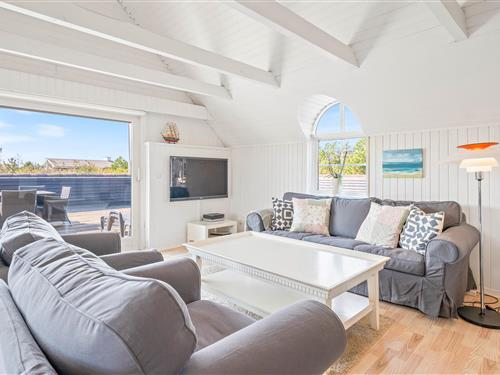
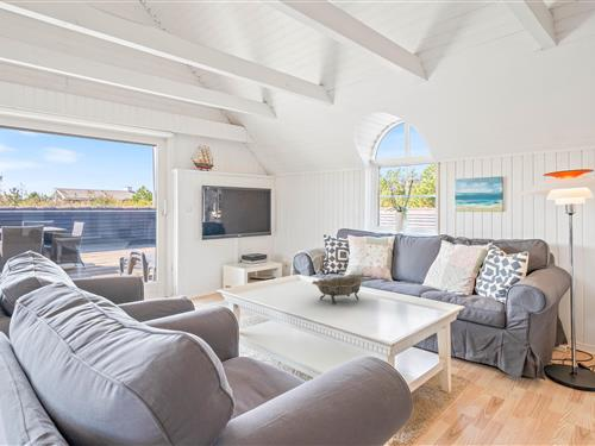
+ decorative bowl (339, 289)
